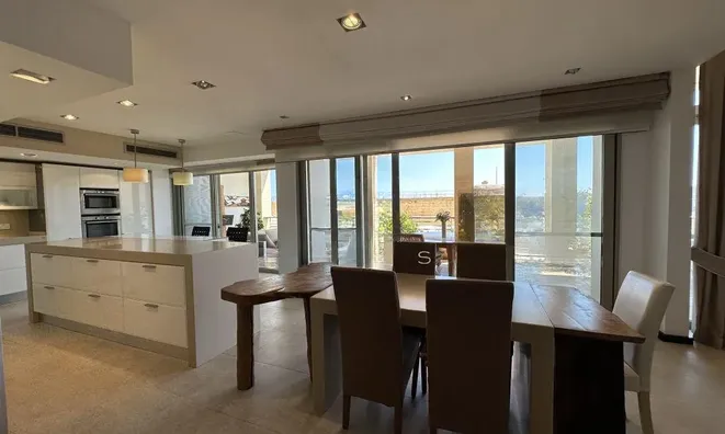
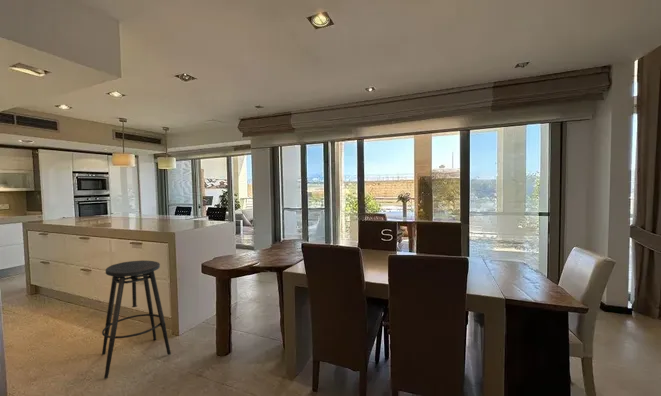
+ stool (132, 306)
